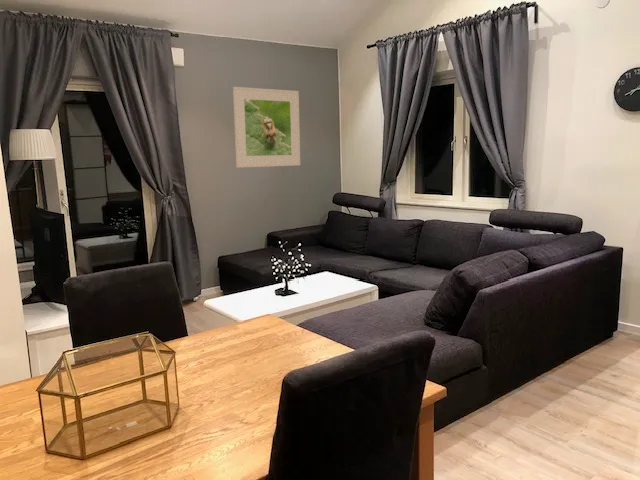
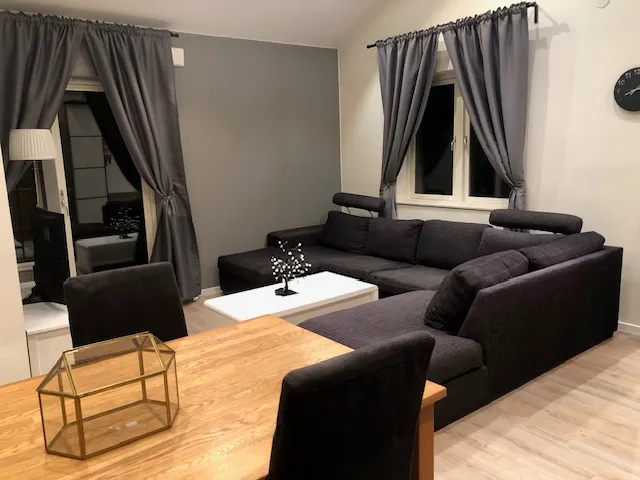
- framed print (268, 128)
